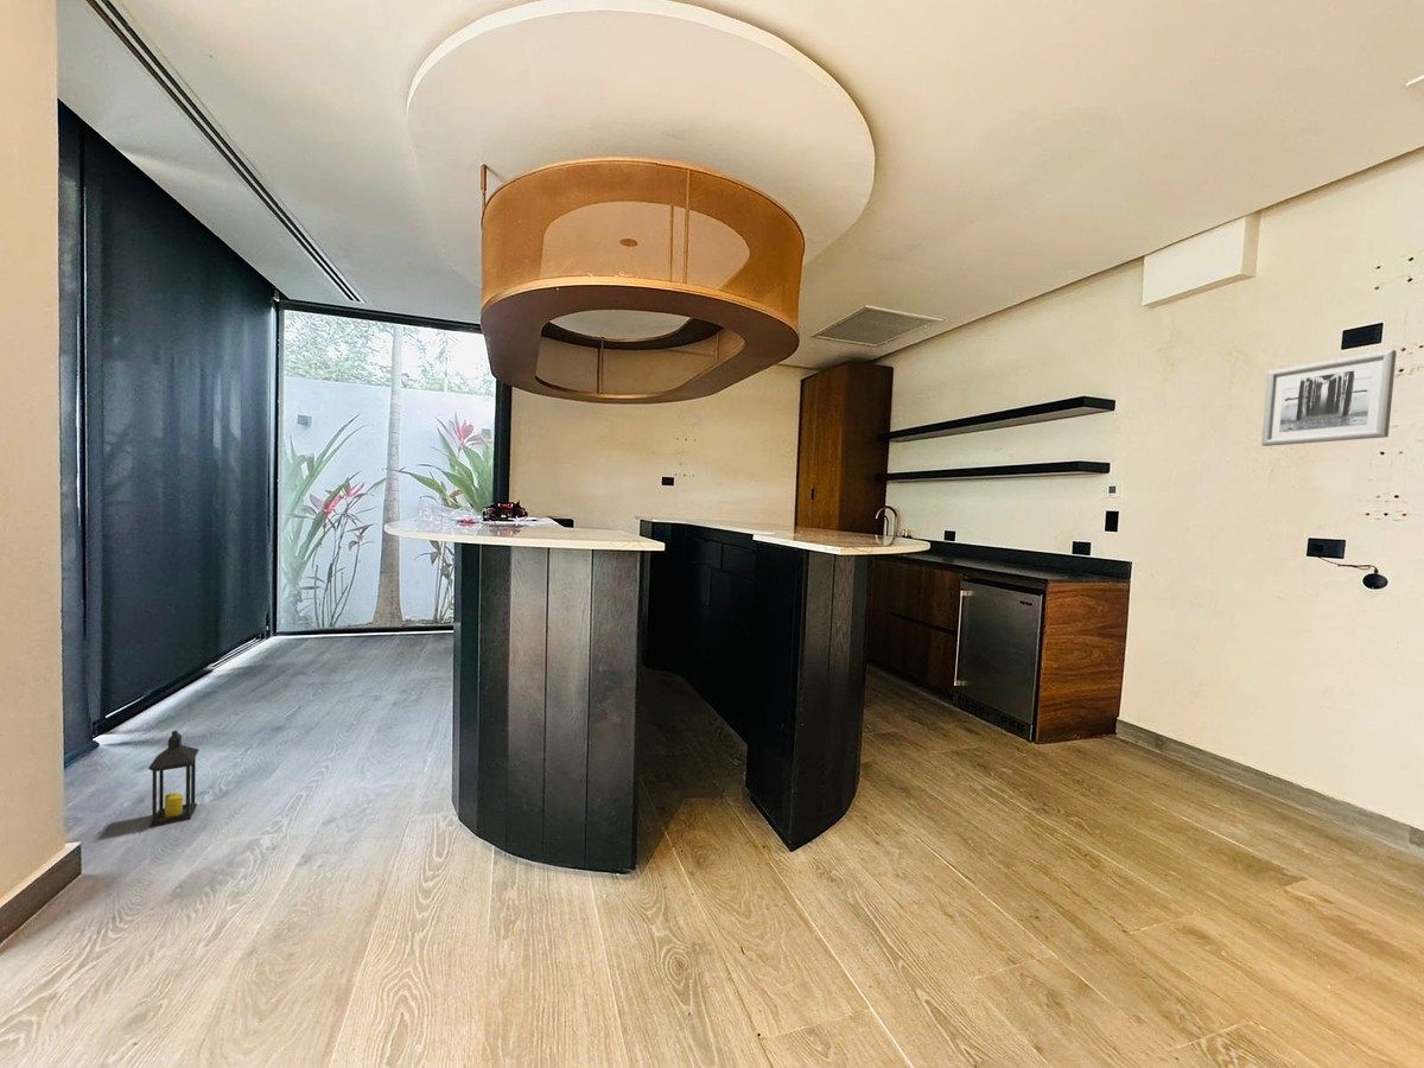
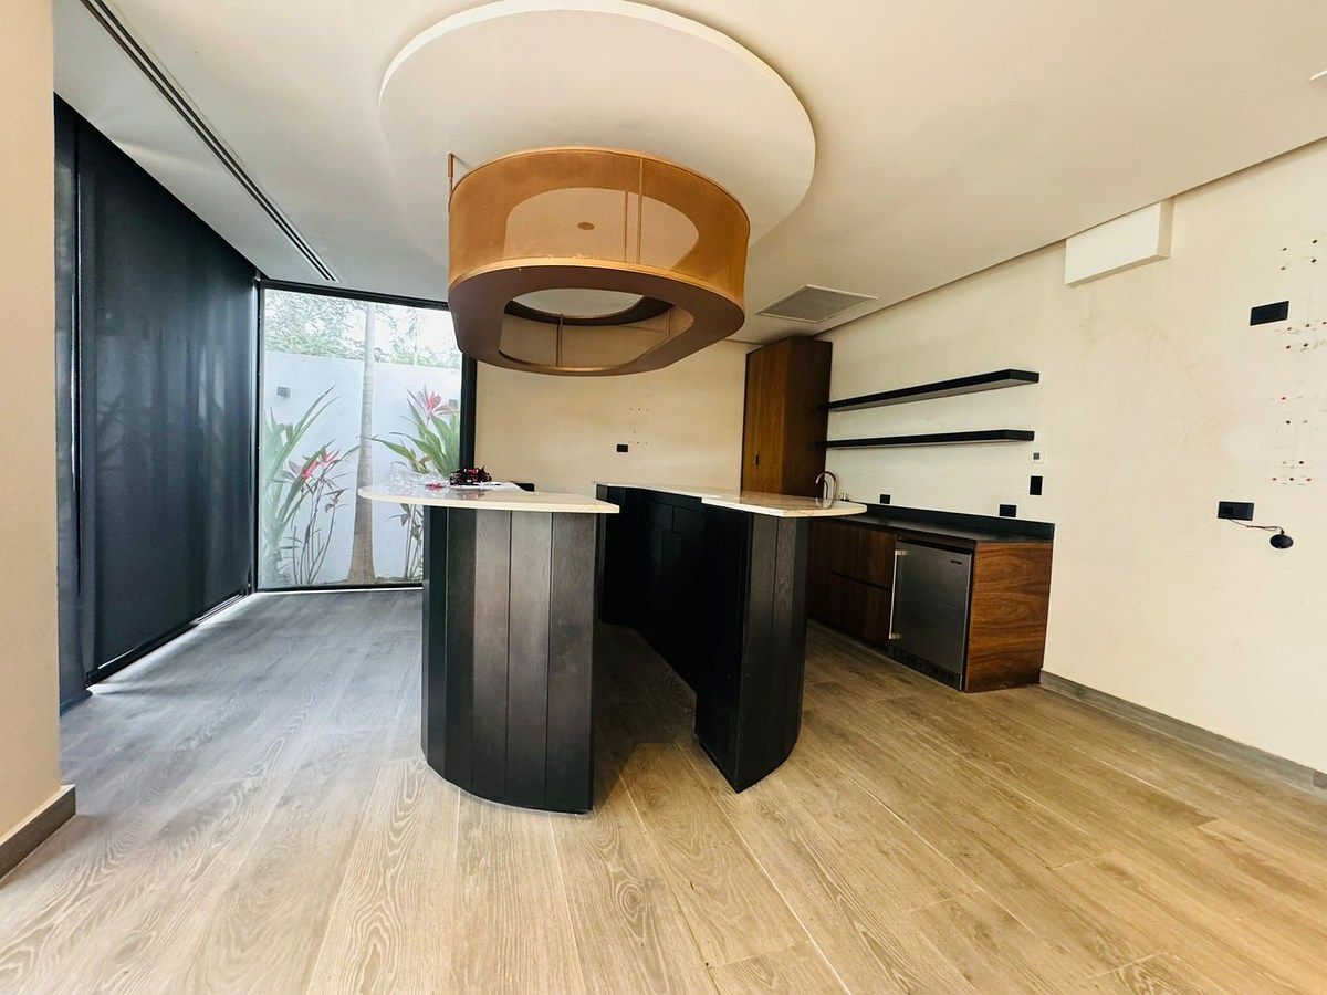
- wall art (1323, 401)
- lantern (174, 768)
